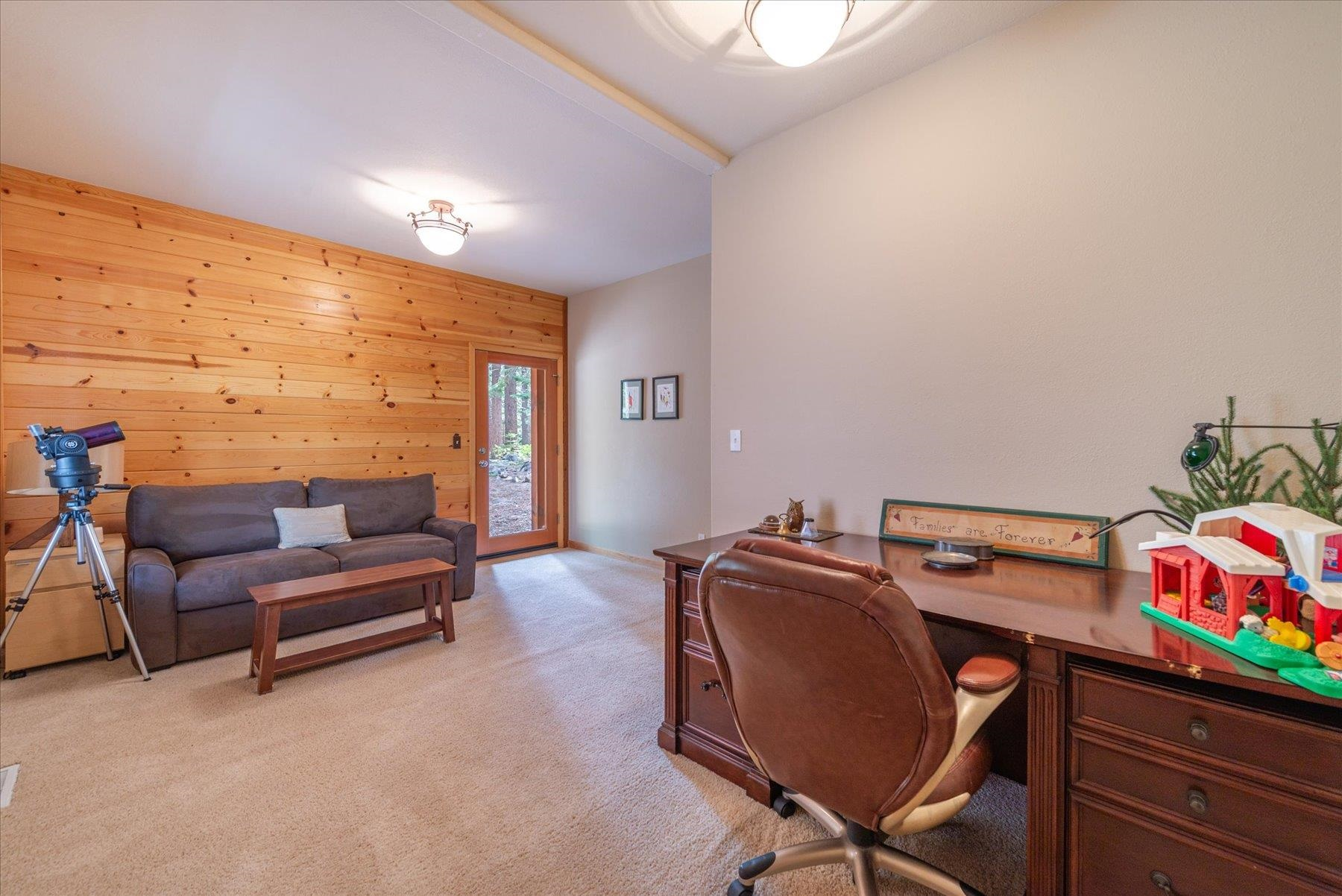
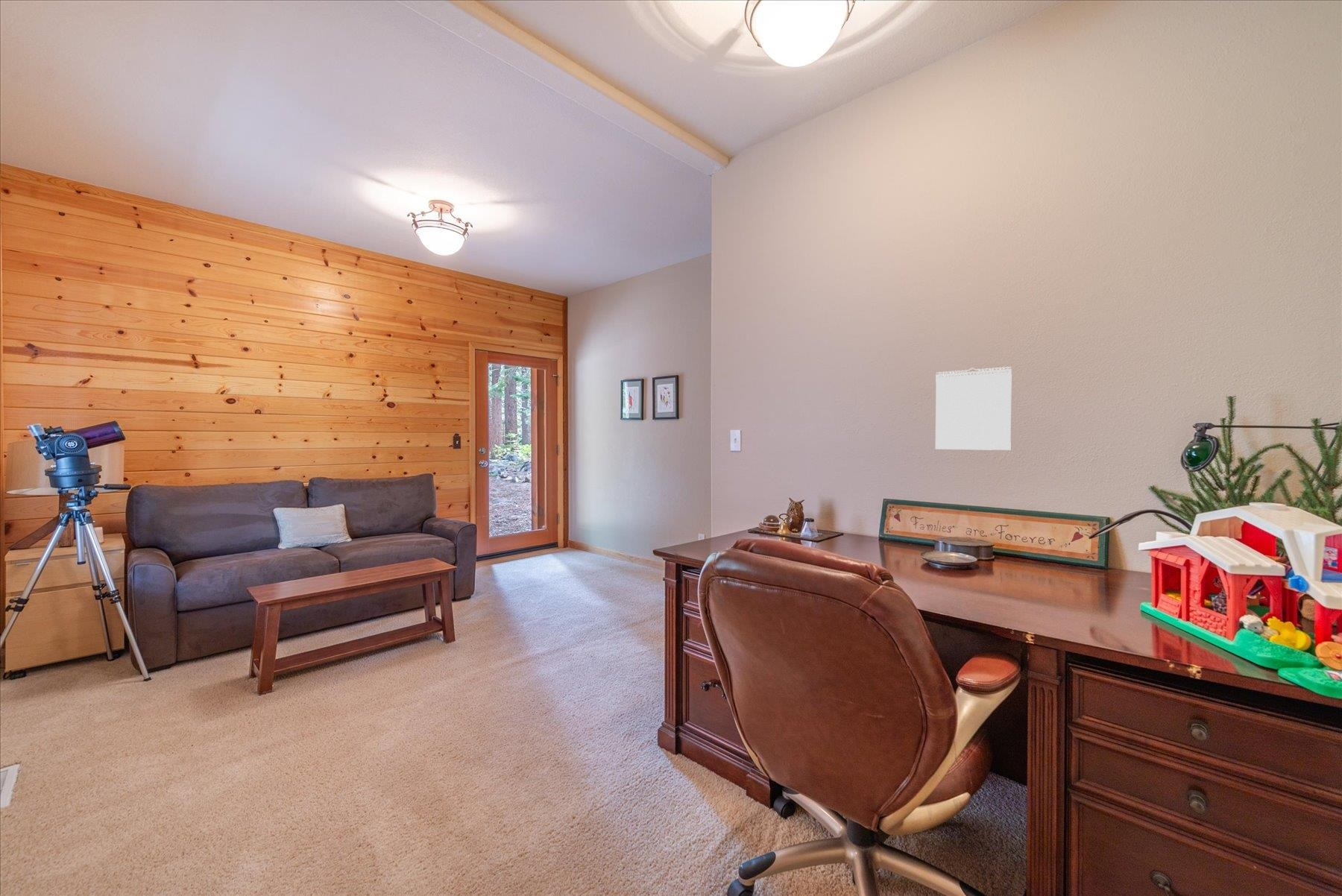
+ calendar (971, 408)
